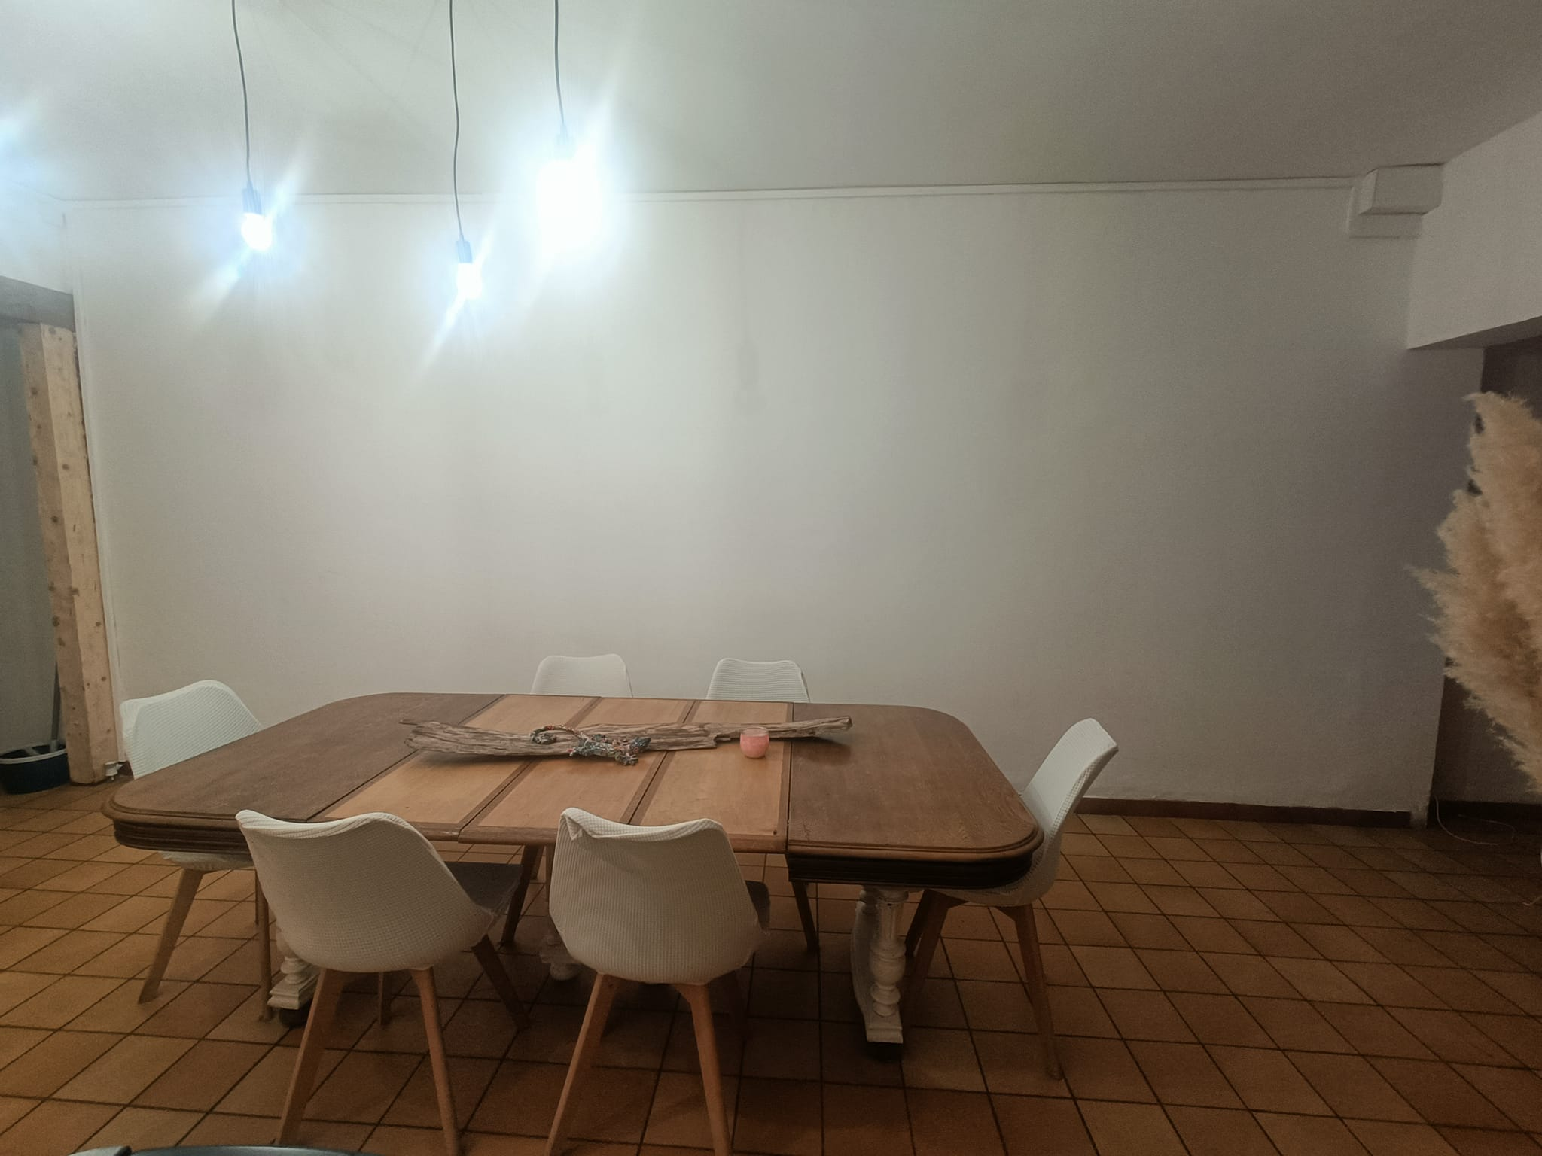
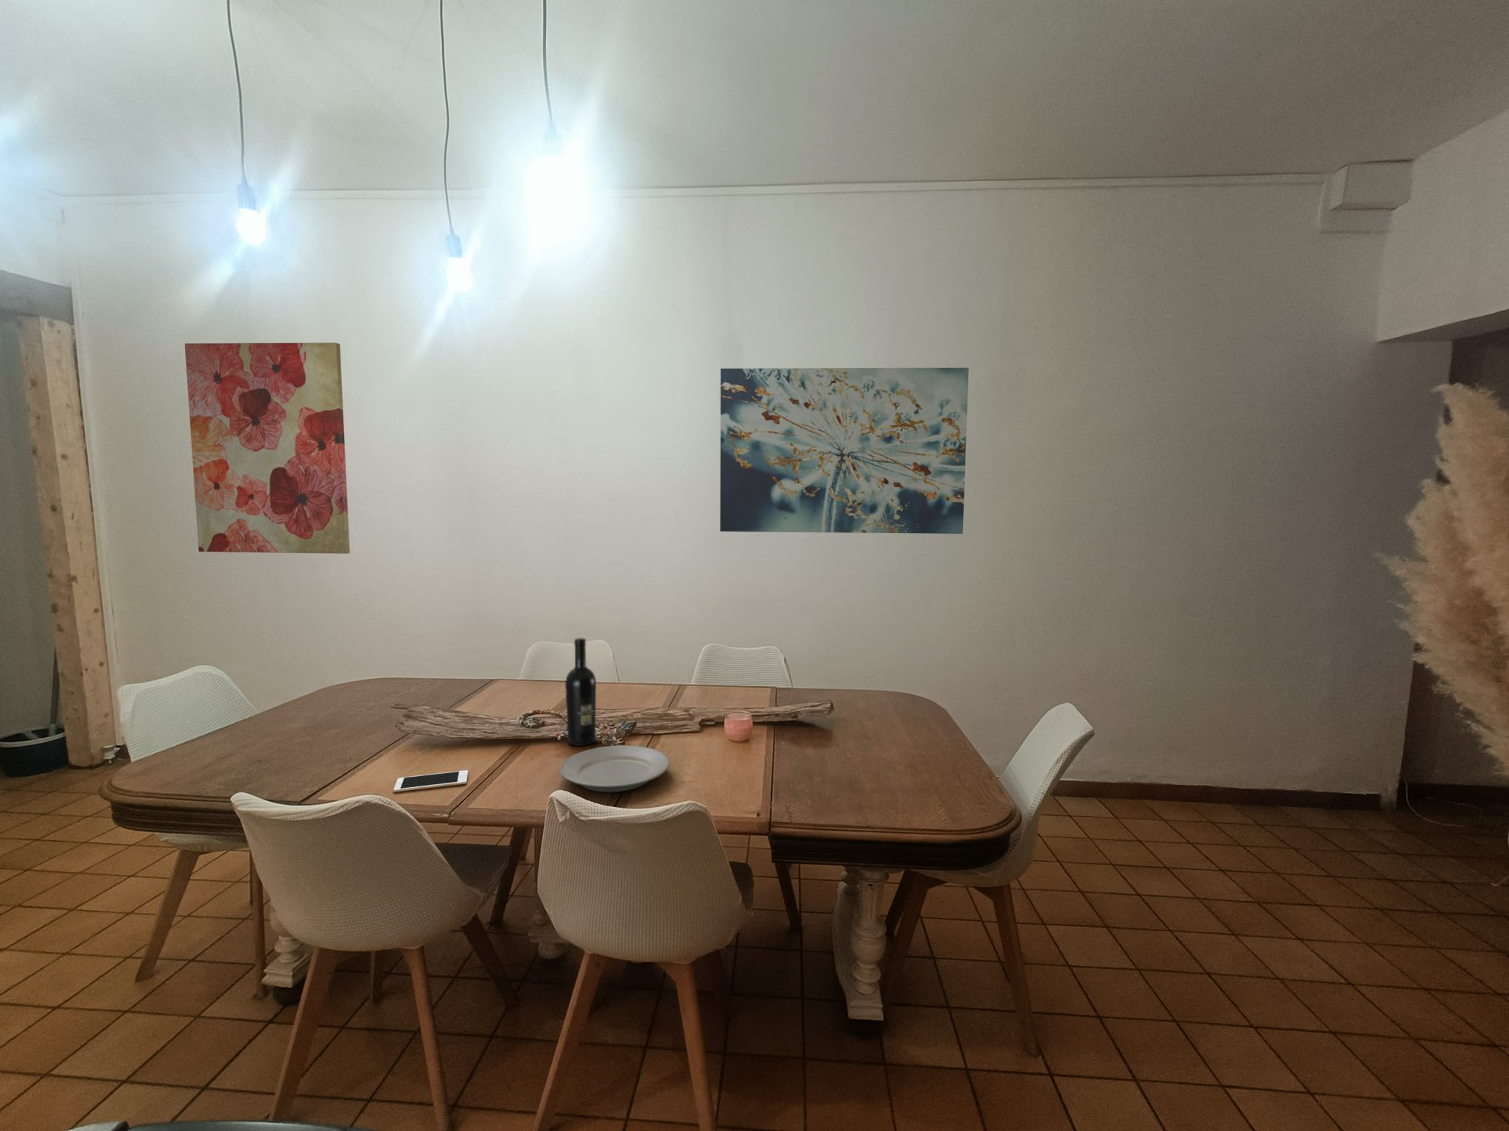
+ wine bottle (581, 690)
+ wall art (269, 449)
+ plate (615, 770)
+ wall art (841, 451)
+ cell phone (431, 781)
